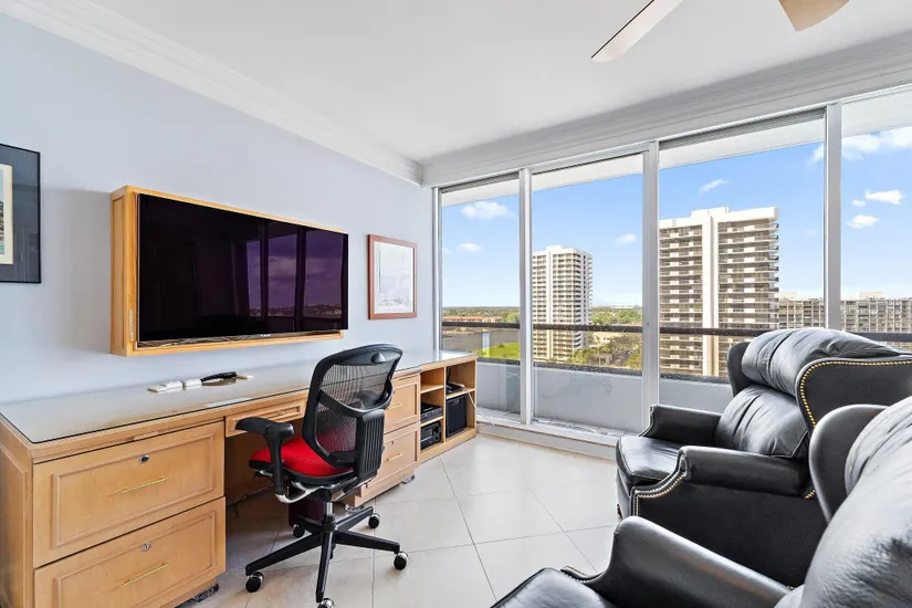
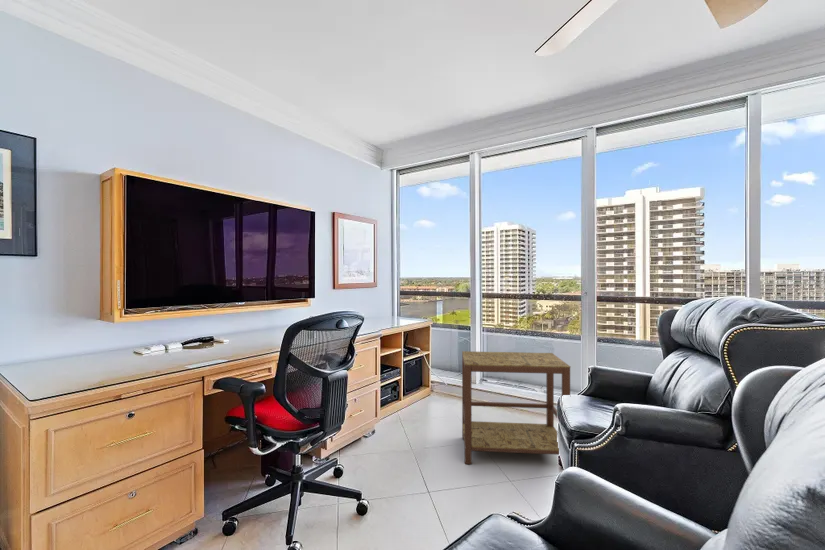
+ side table (511, 404)
